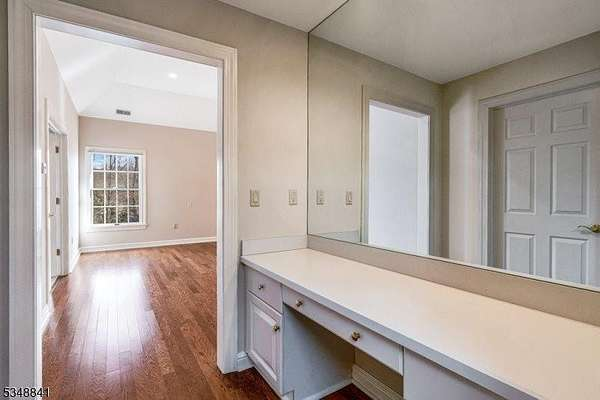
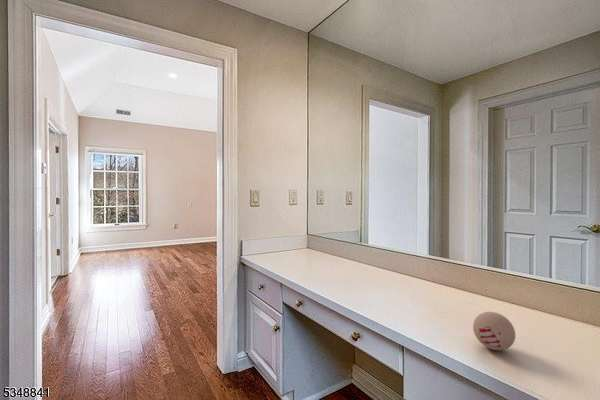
+ decorative ball (493, 330)
